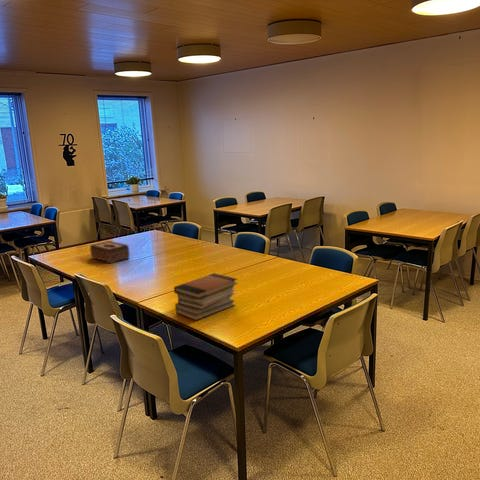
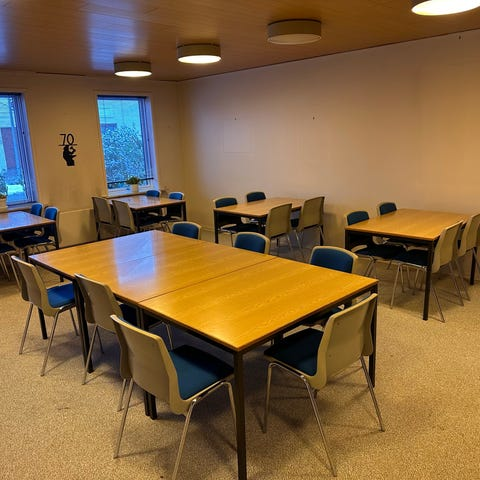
- tissue box (109, 251)
- book stack (206, 295)
